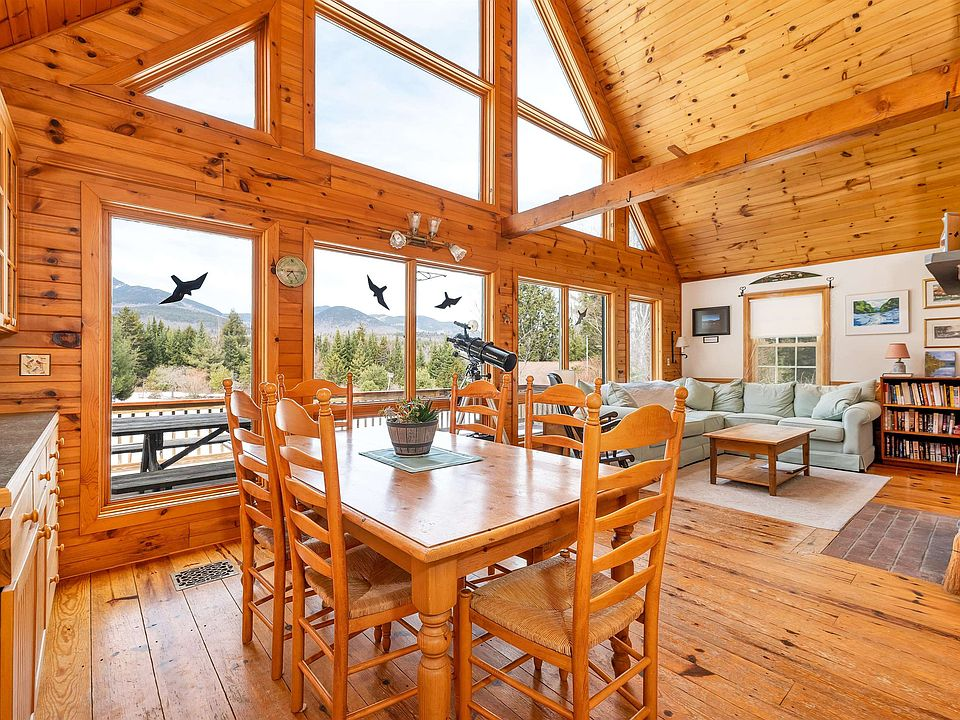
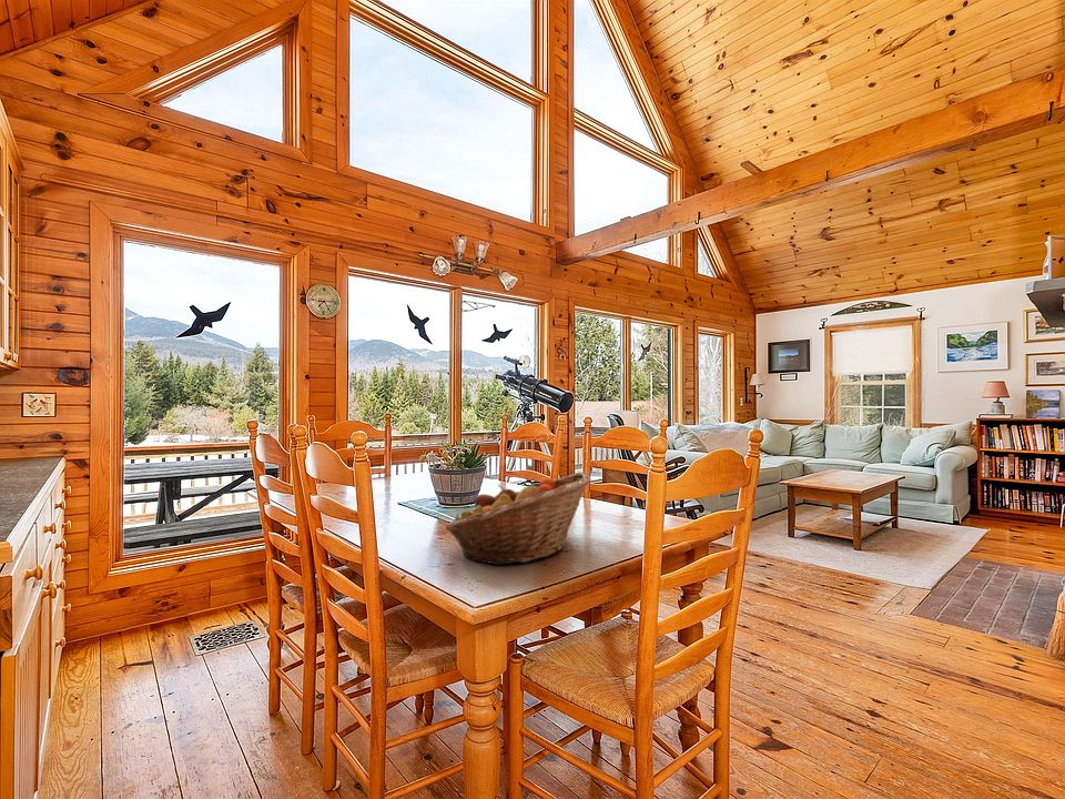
+ fruit basket (521, 512)
